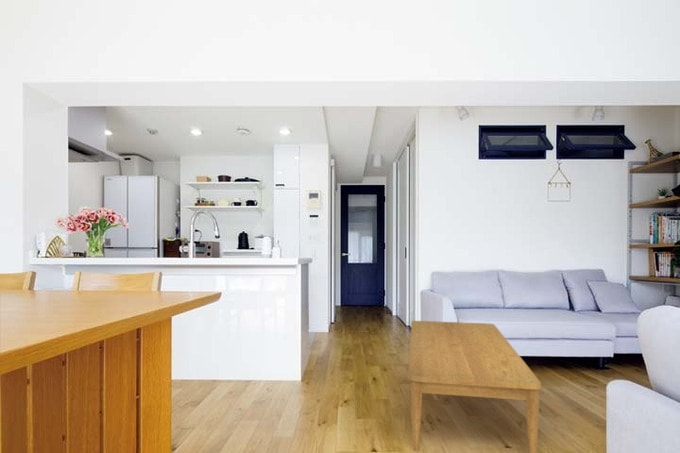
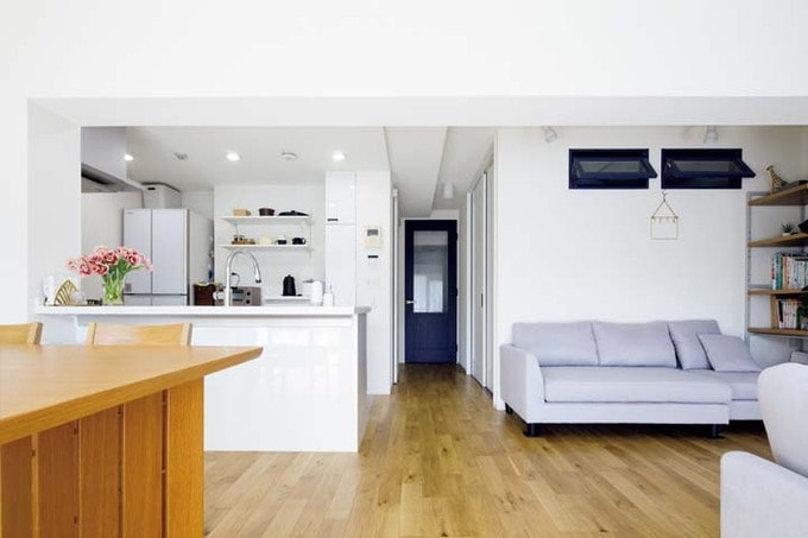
- coffee table (460, 377)
